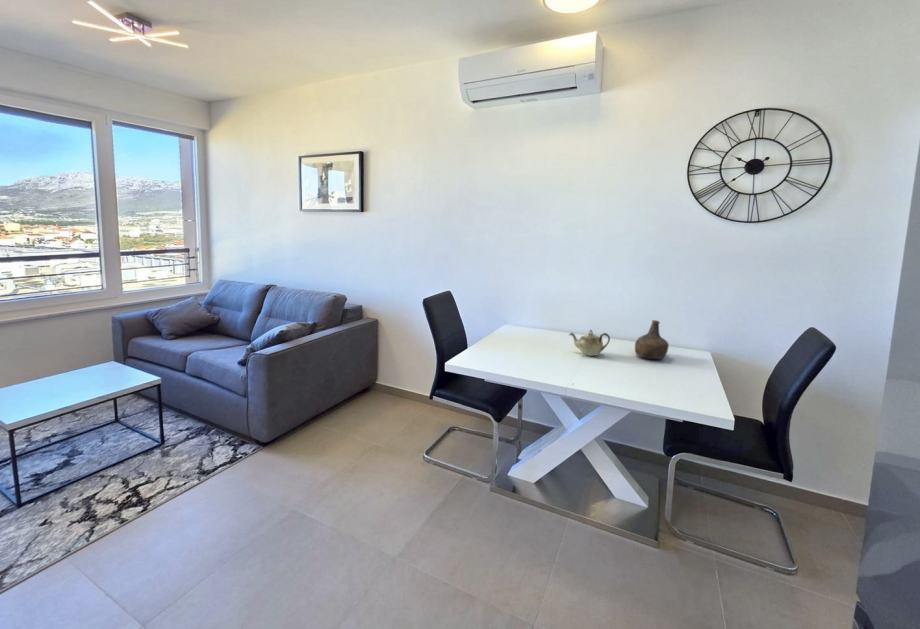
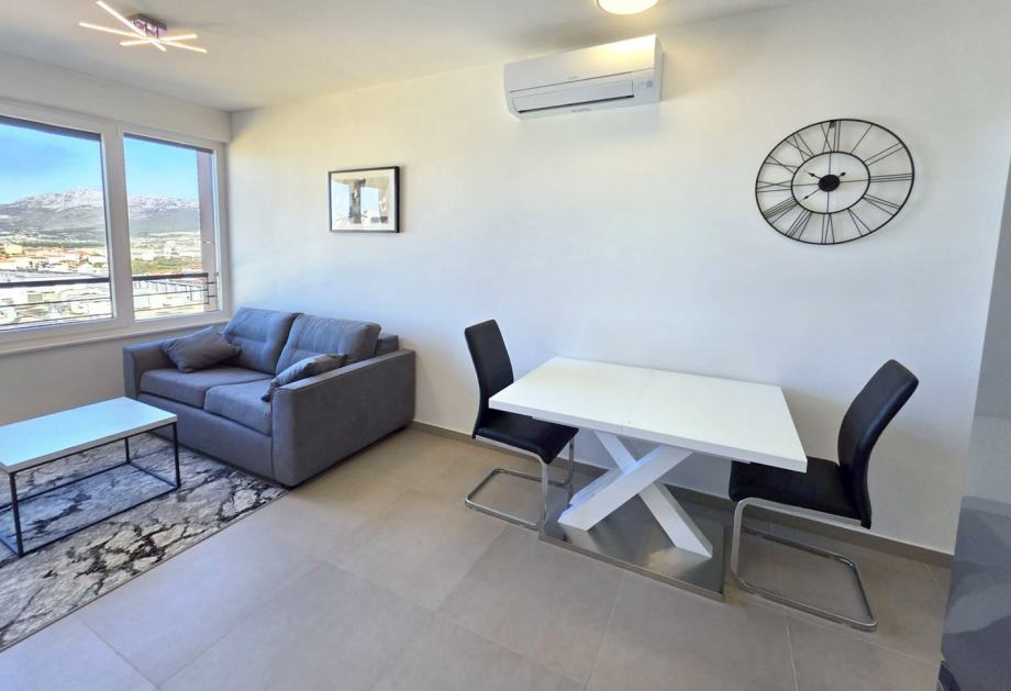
- bottle (652, 338)
- teapot (588, 341)
